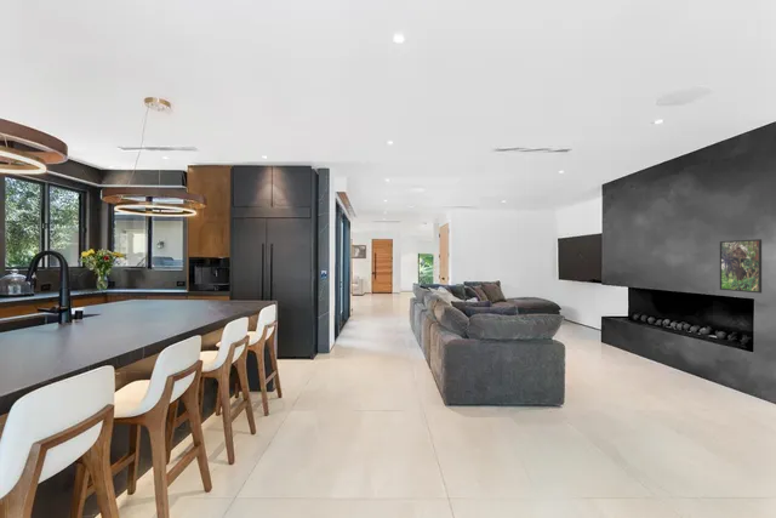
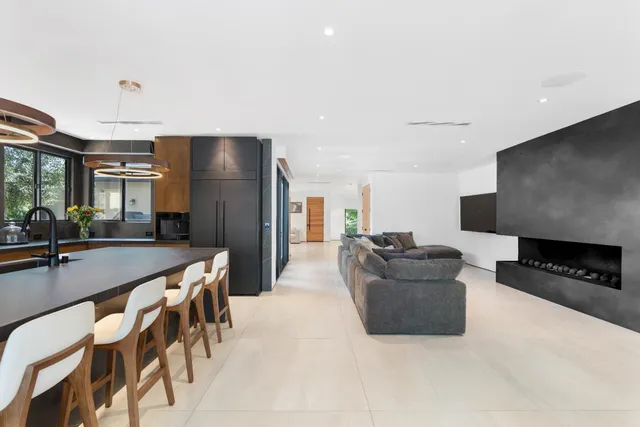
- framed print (740, 266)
